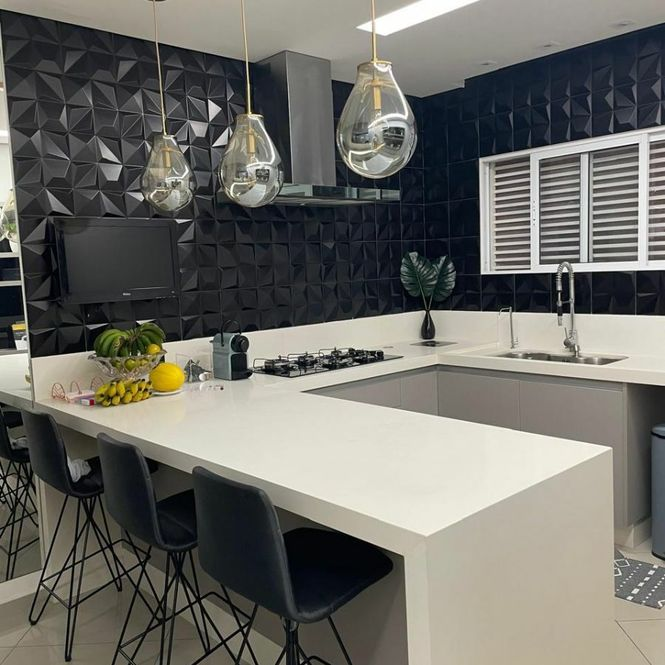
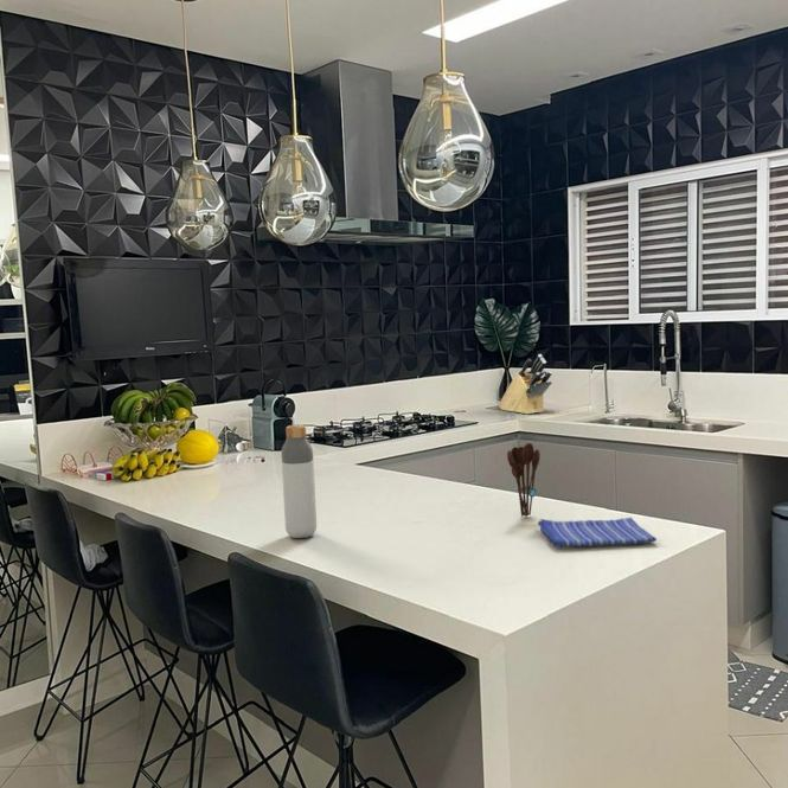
+ utensil holder (524, 479)
+ dish towel (594, 531)
+ bottle (299, 480)
+ knife block (524, 383)
